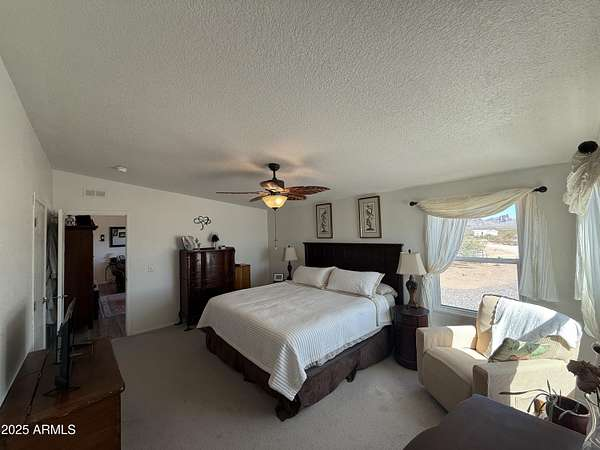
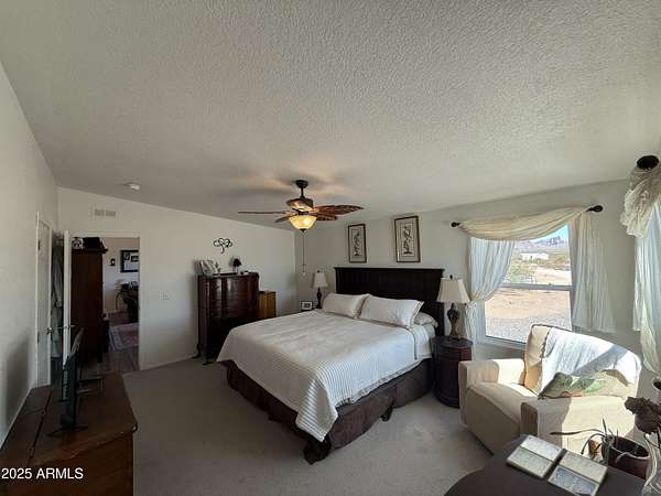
+ drink coaster (553, 463)
